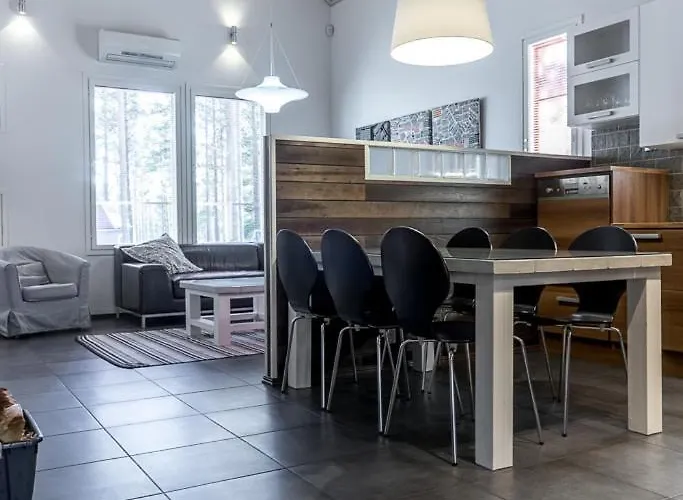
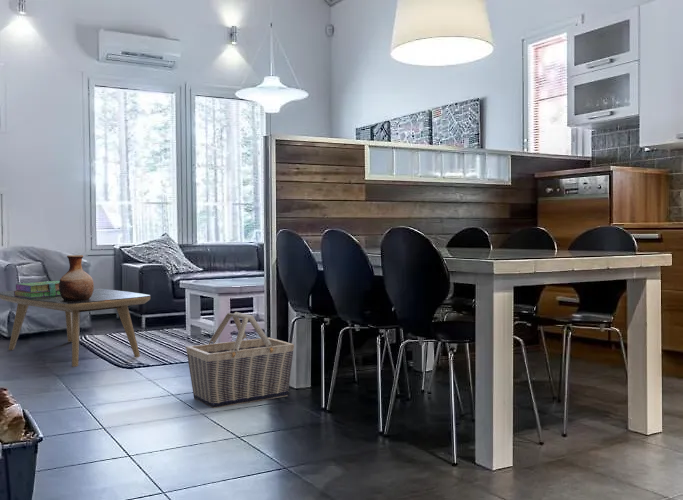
+ basket (240, 355)
+ stack of books (43, 288)
+ vase (76, 277)
+ coffee table (71, 323)
